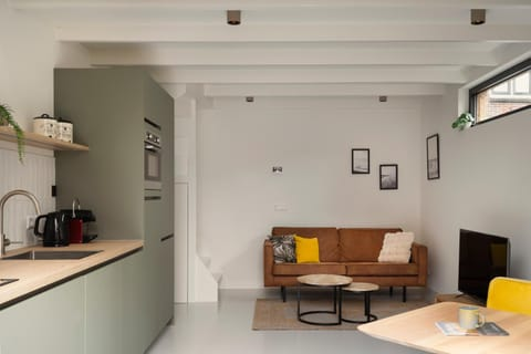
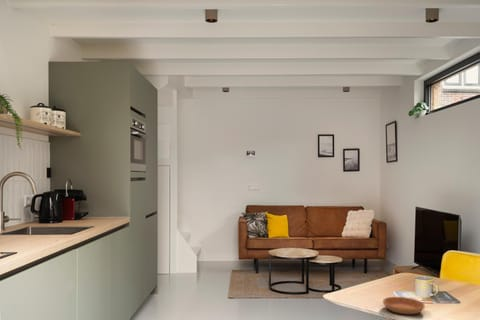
+ saucer (403, 305)
